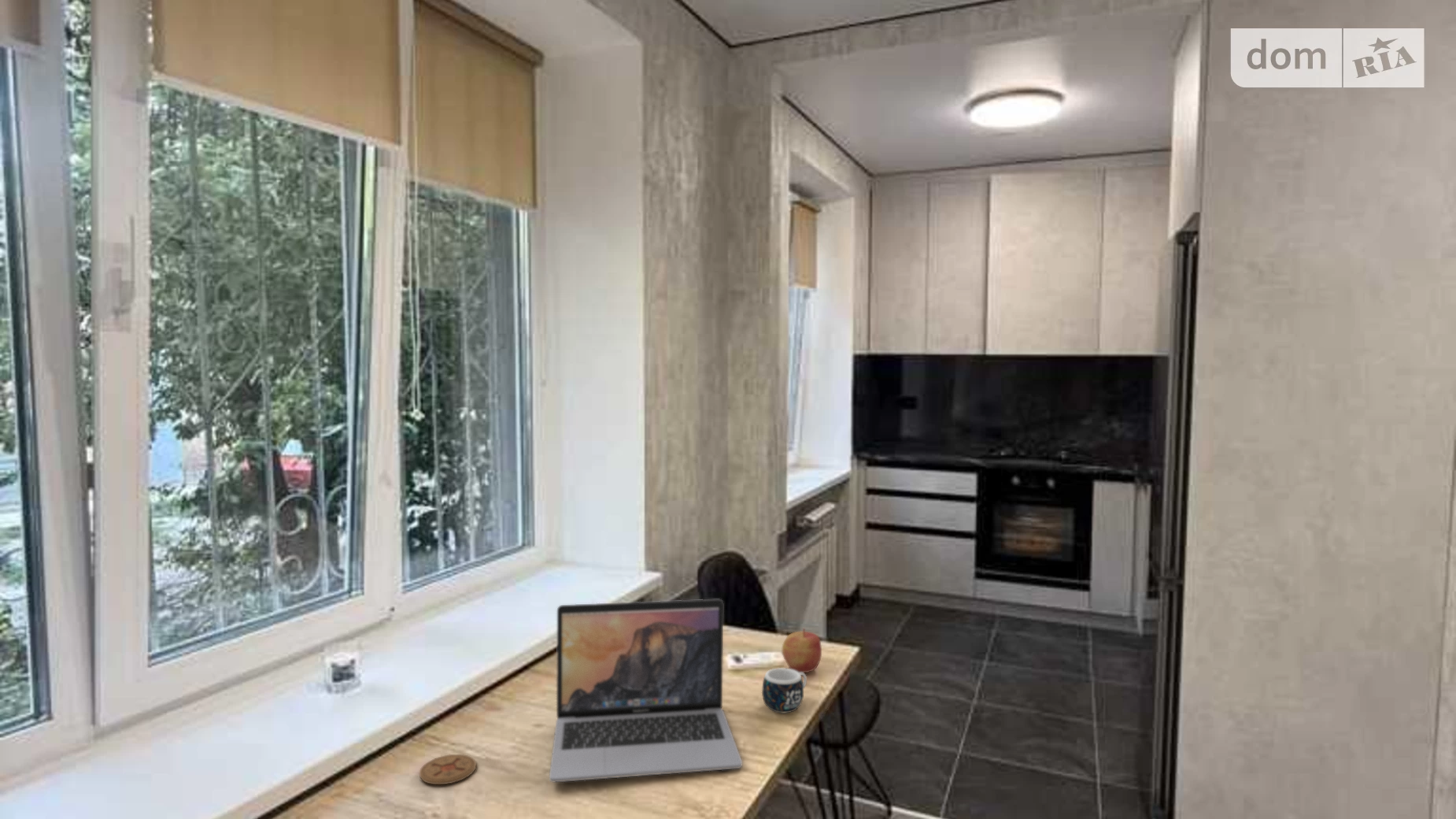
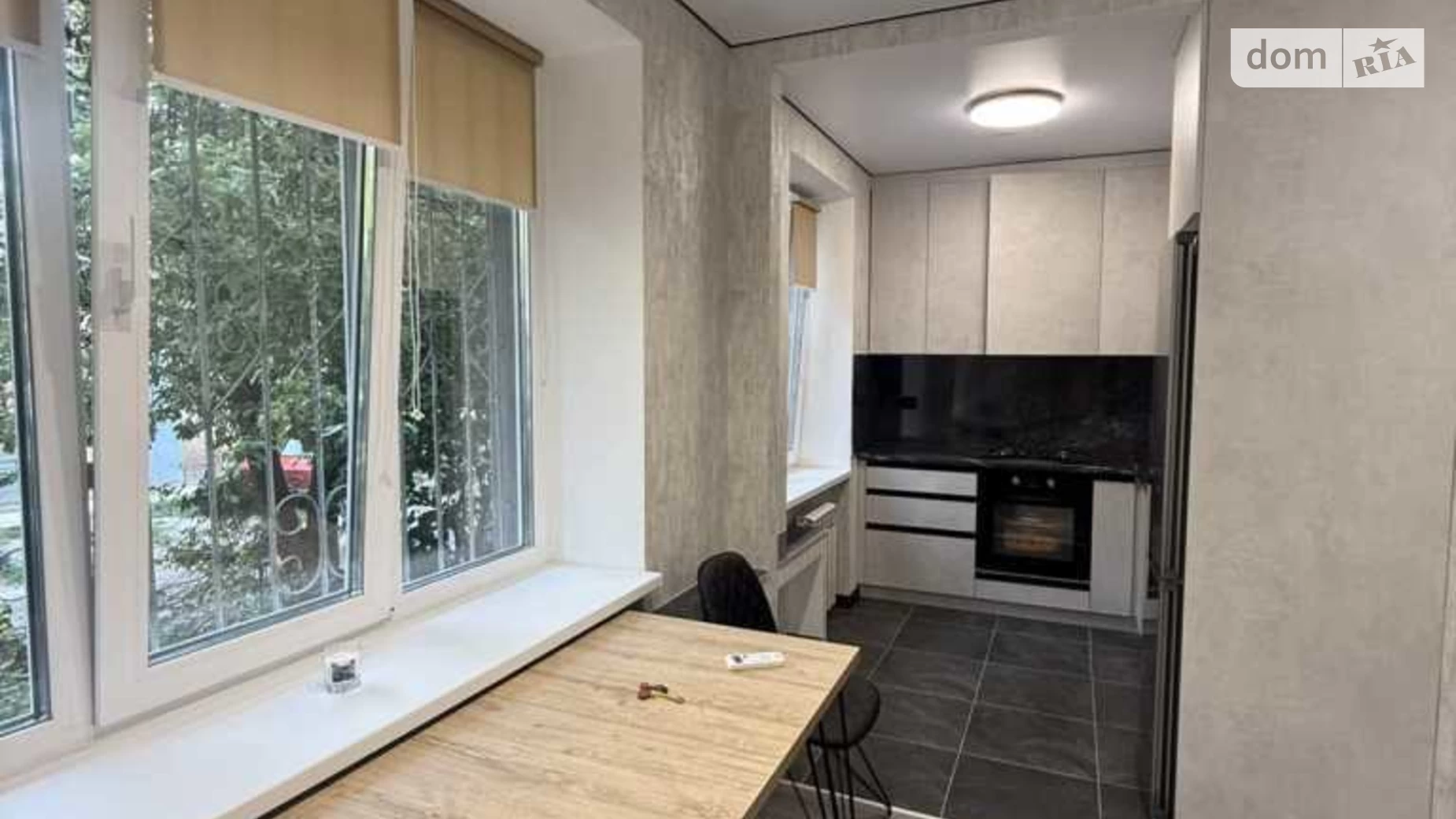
- mug (787, 688)
- laptop (645, 683)
- coaster (448, 769)
- apple (801, 649)
